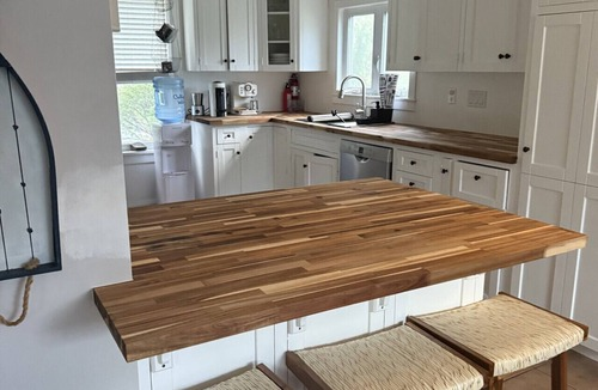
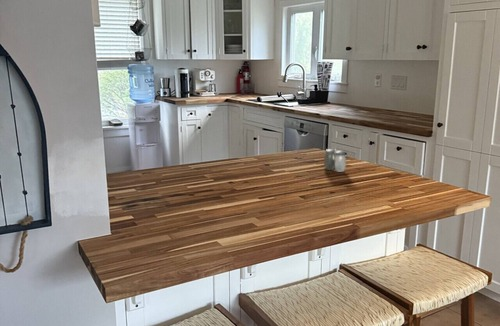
+ salt and pepper shaker (334, 160)
